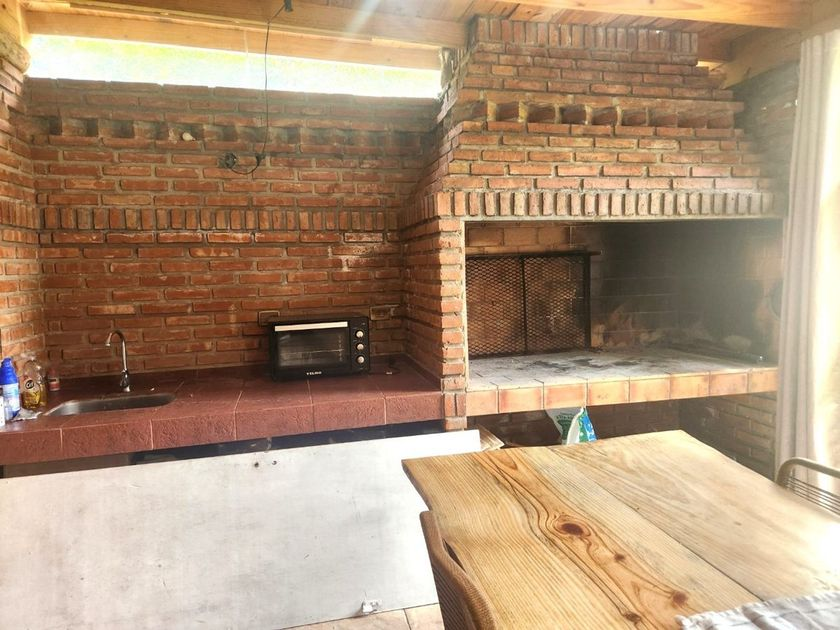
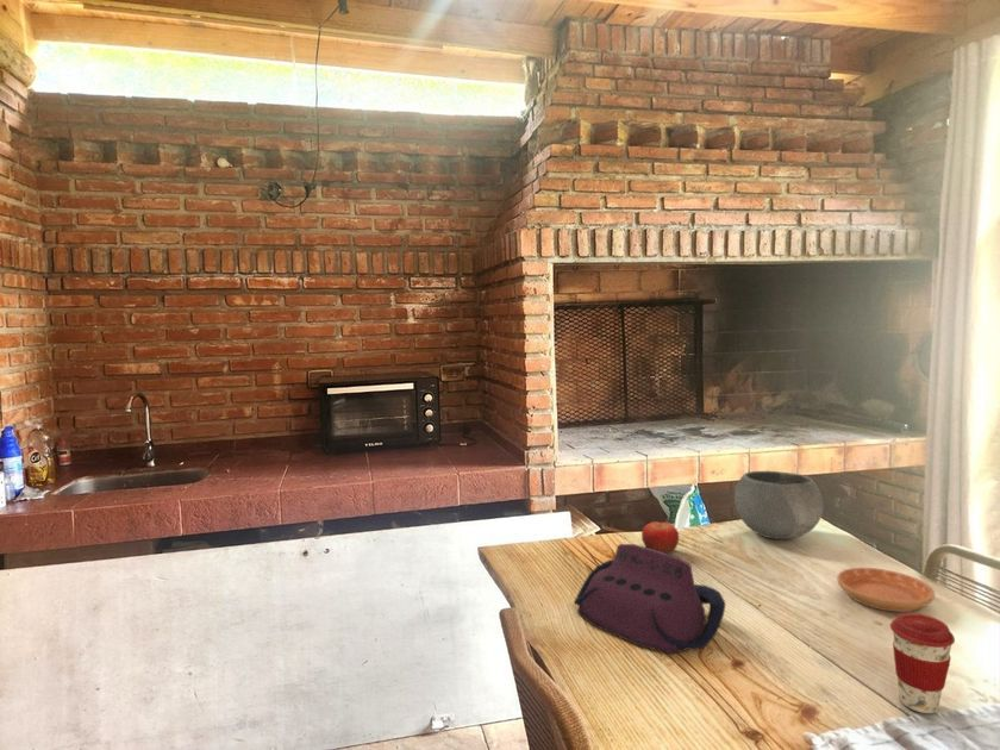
+ coffee cup (920, 663)
+ fruit (660, 535)
+ saucer (883, 589)
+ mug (646, 586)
+ bowl (777, 506)
